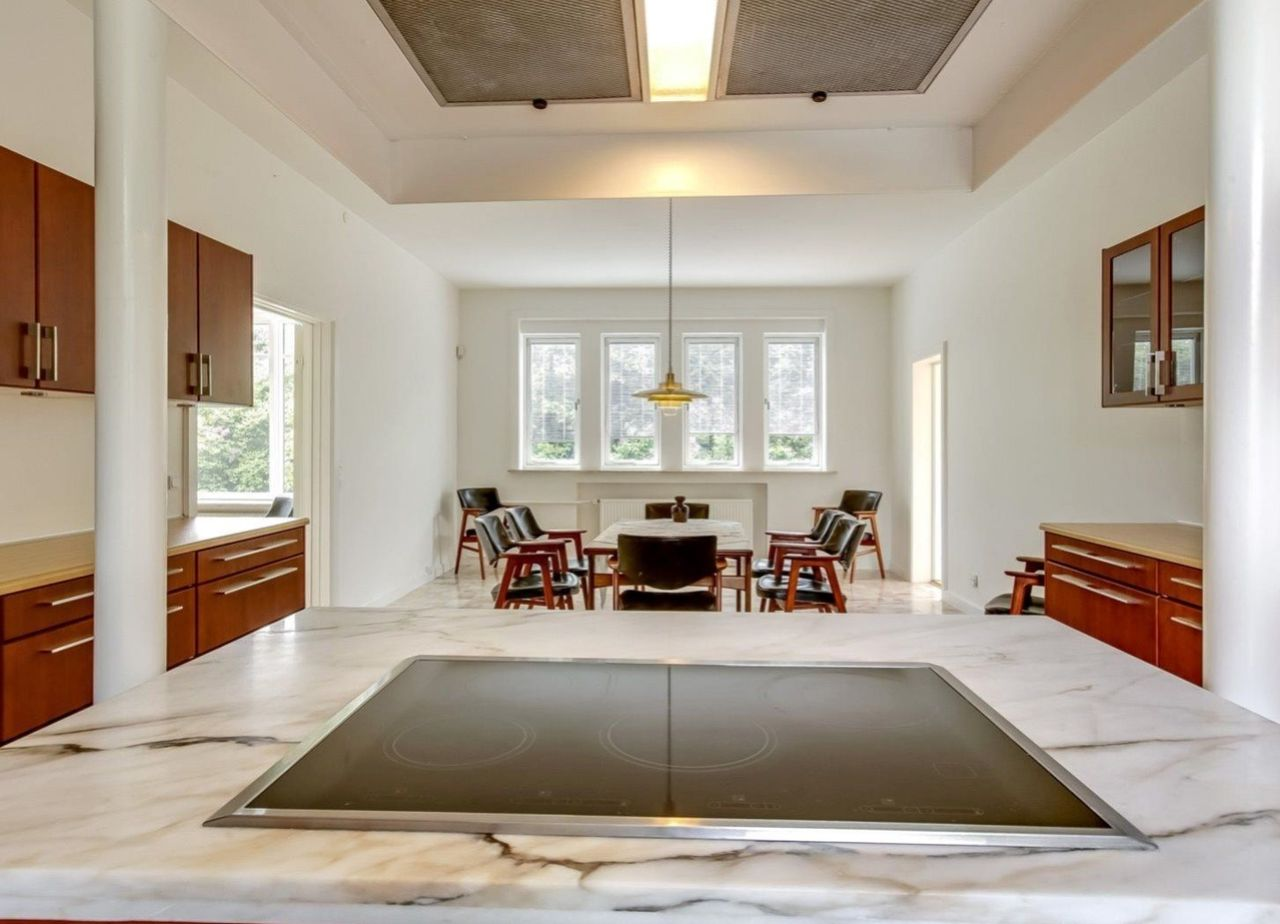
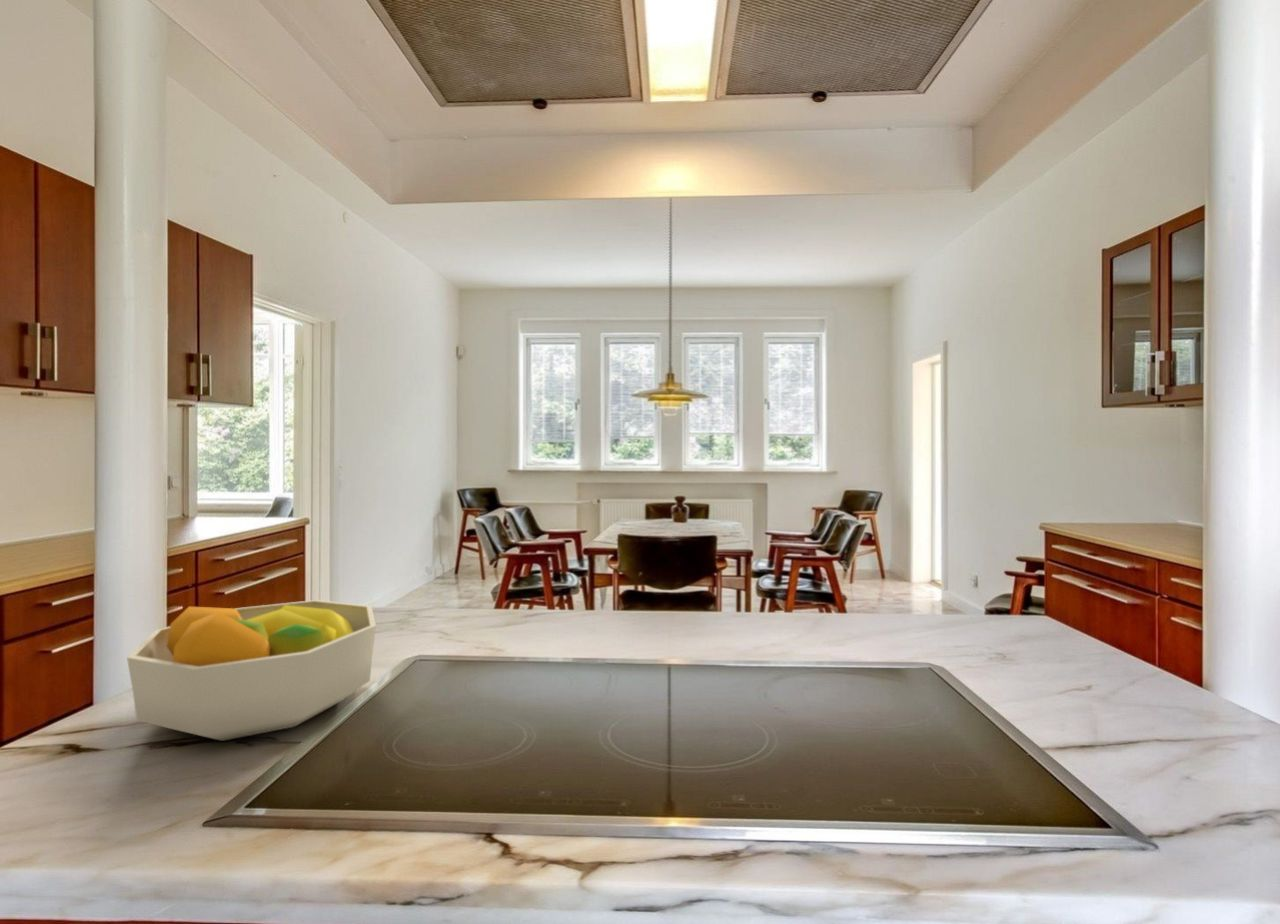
+ fruit bowl (267, 648)
